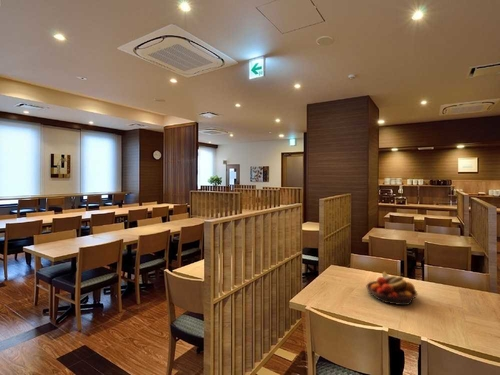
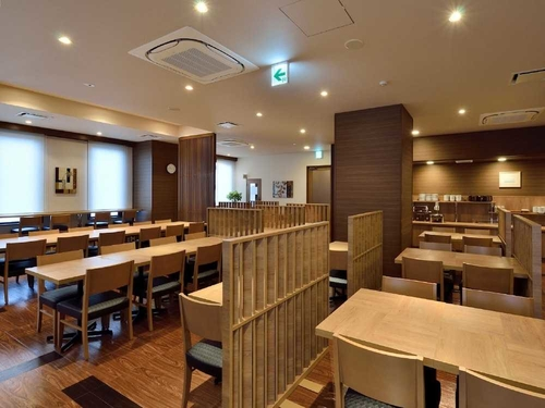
- fruit bowl (390, 286)
